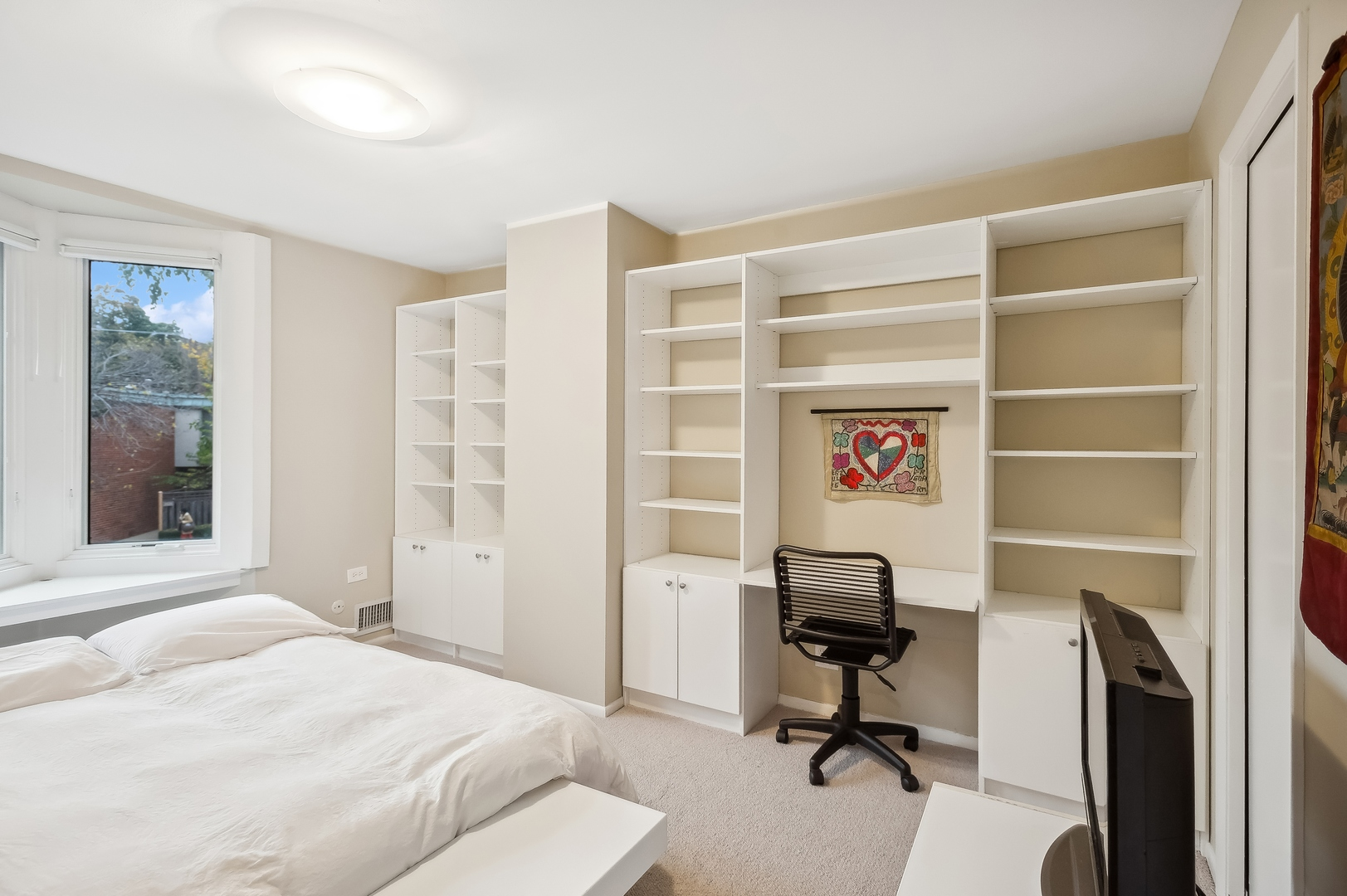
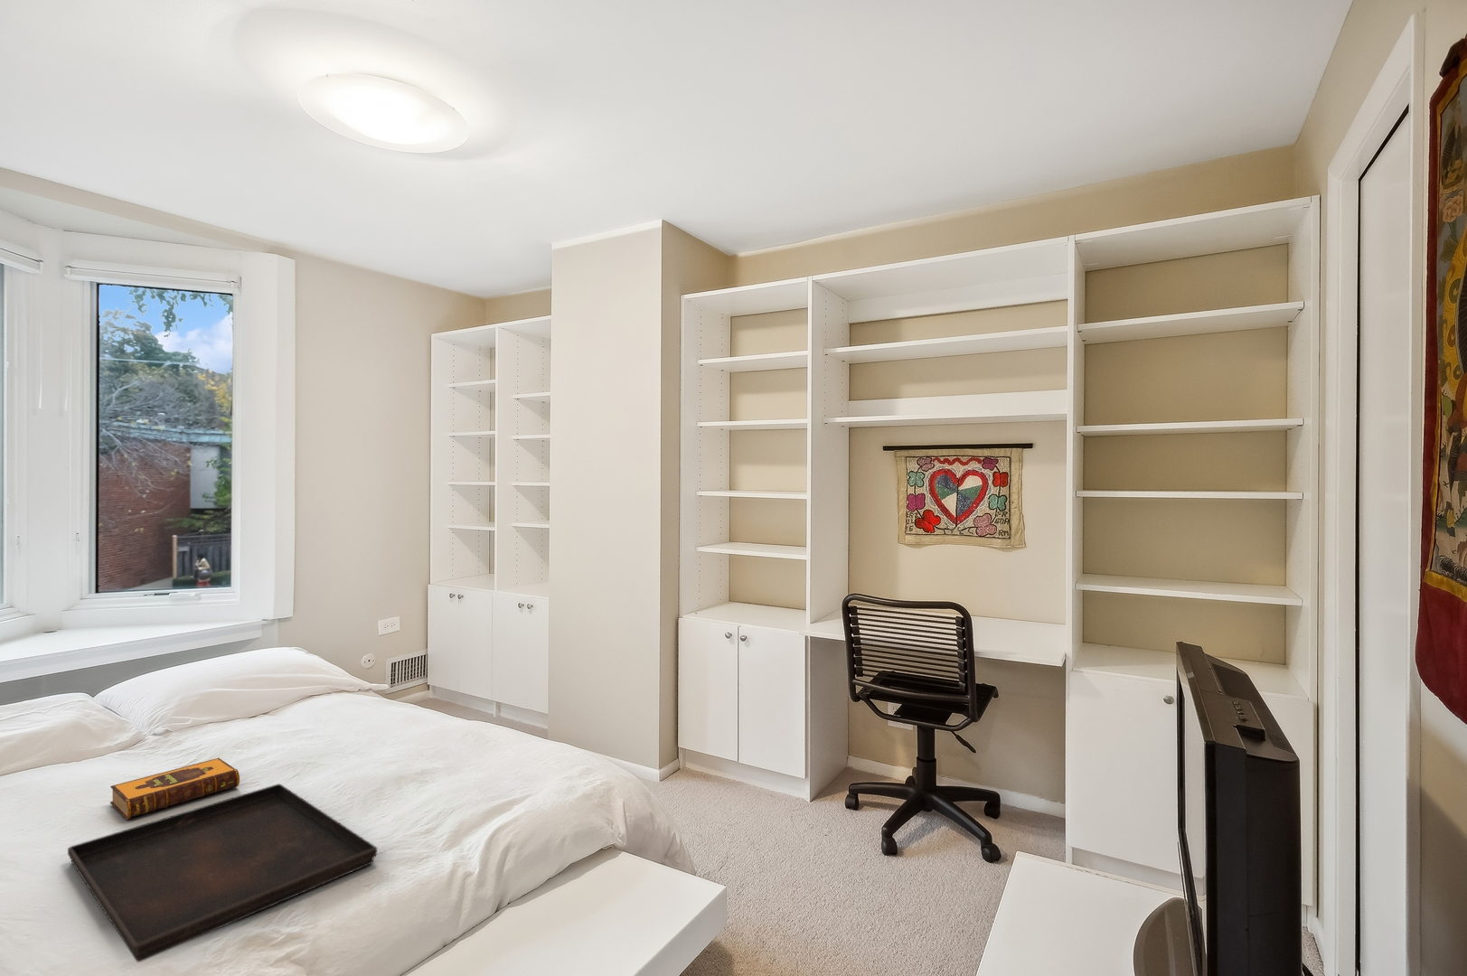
+ hardback book (176, 788)
+ serving tray (222, 855)
